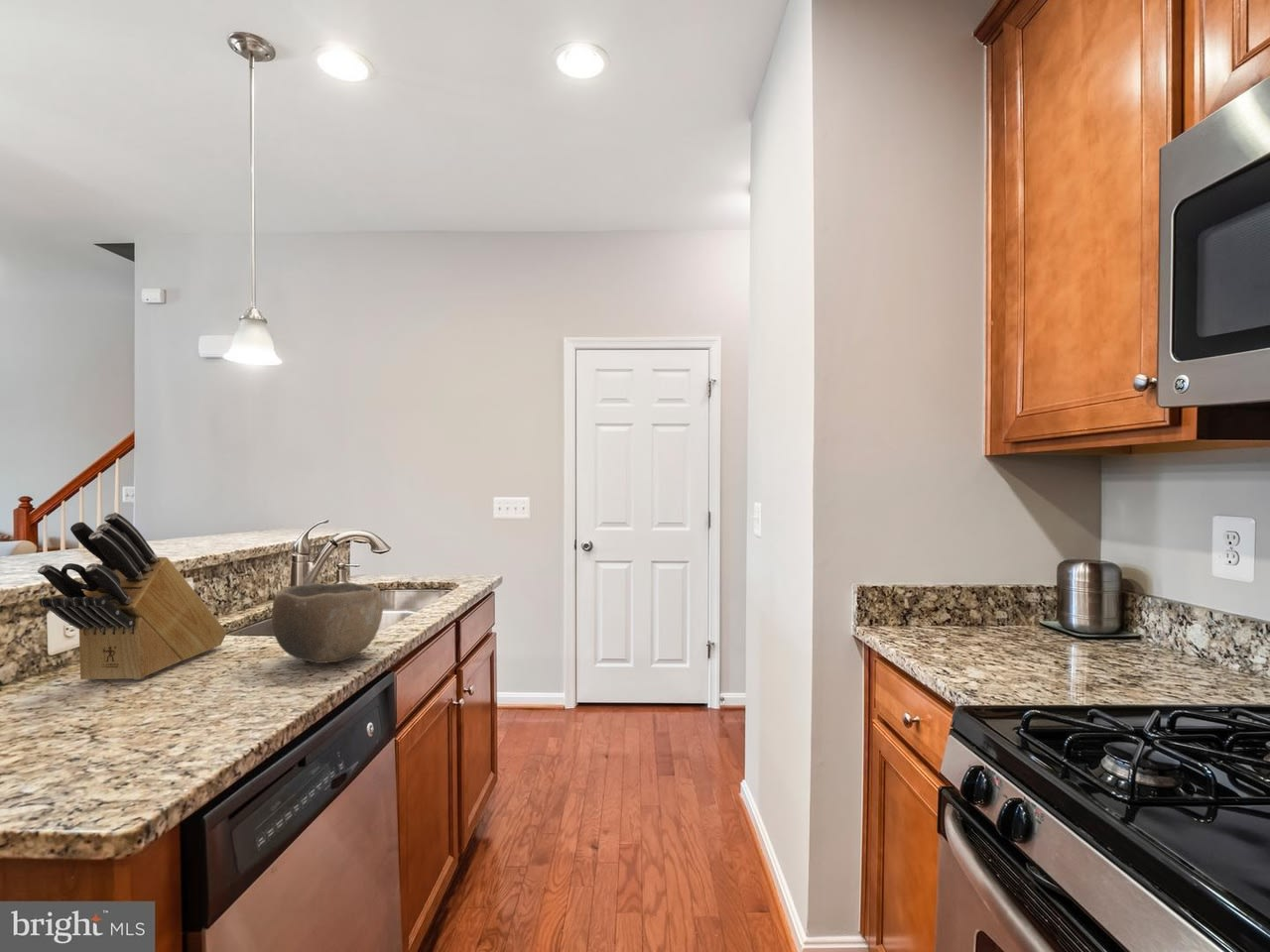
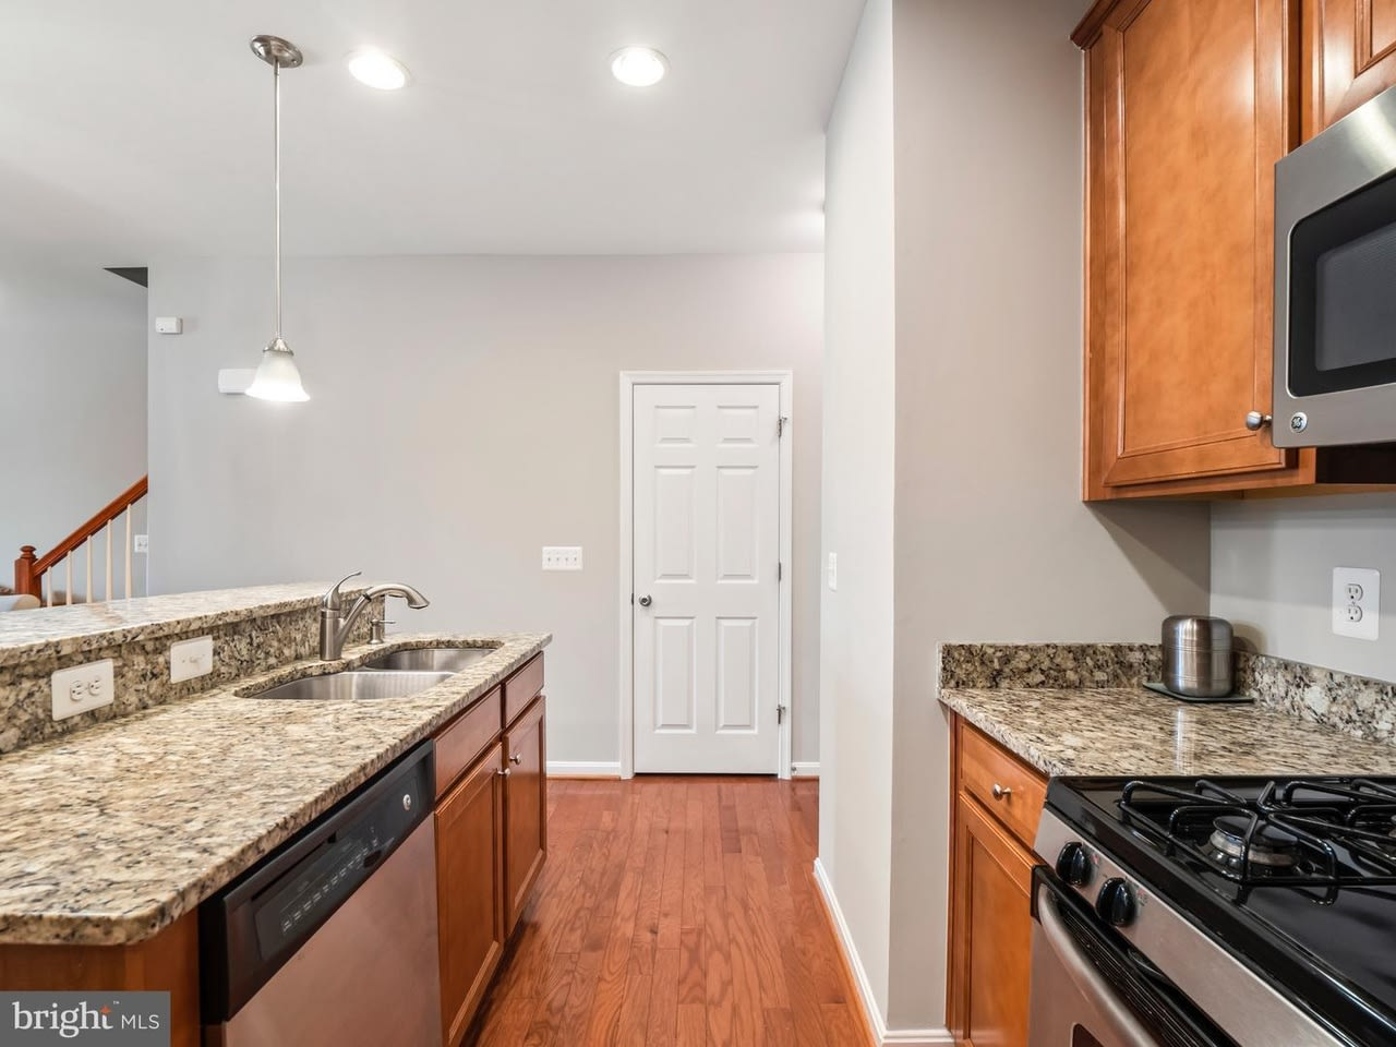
- bowl (329, 623)
- knife block (143, 589)
